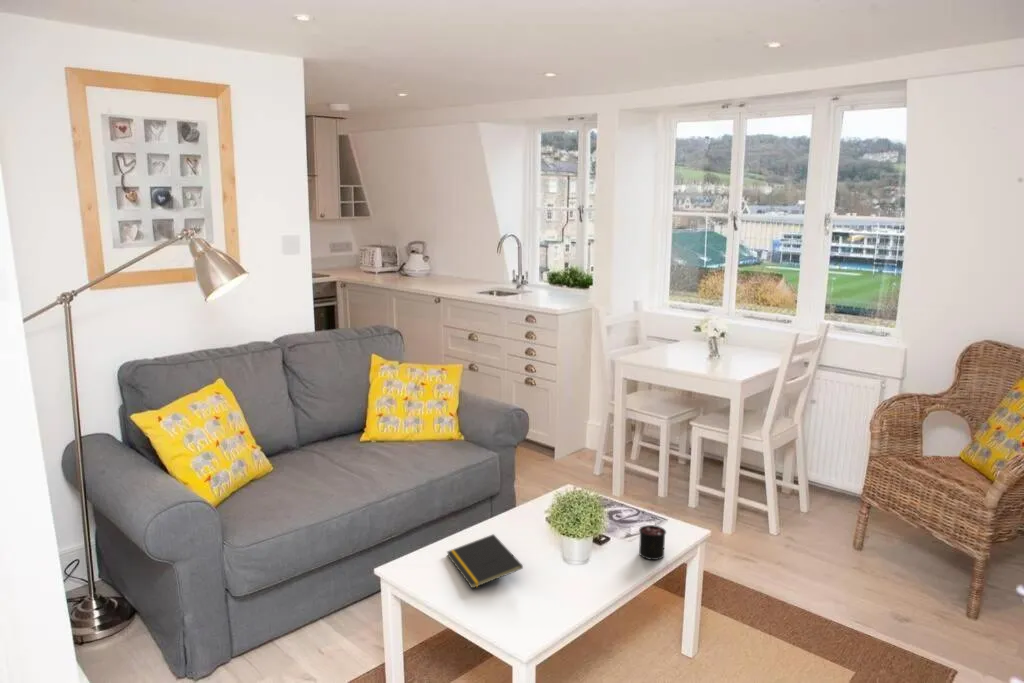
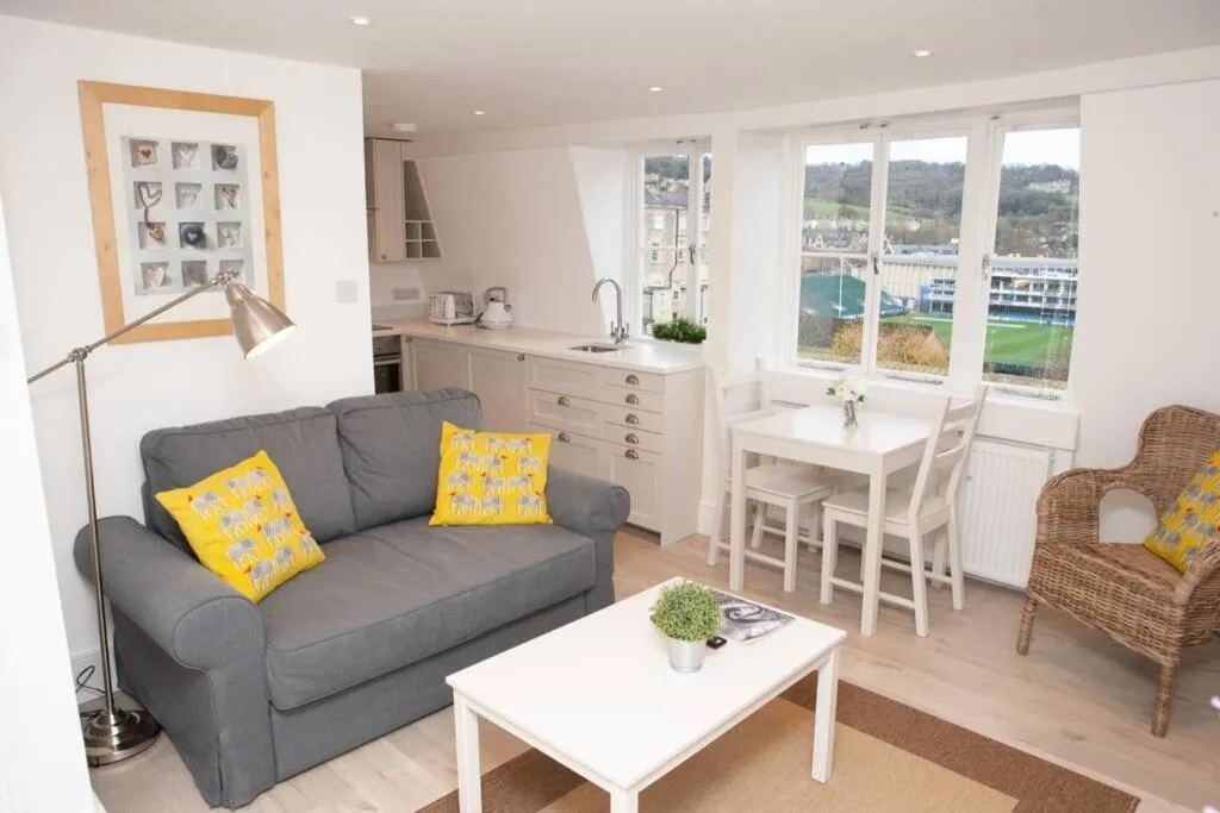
- candle (652, 536)
- notepad (483, 559)
